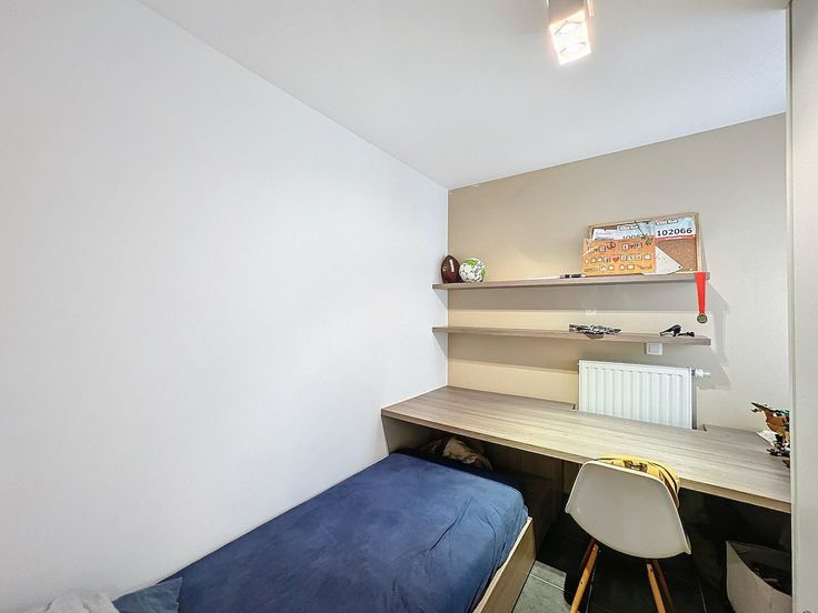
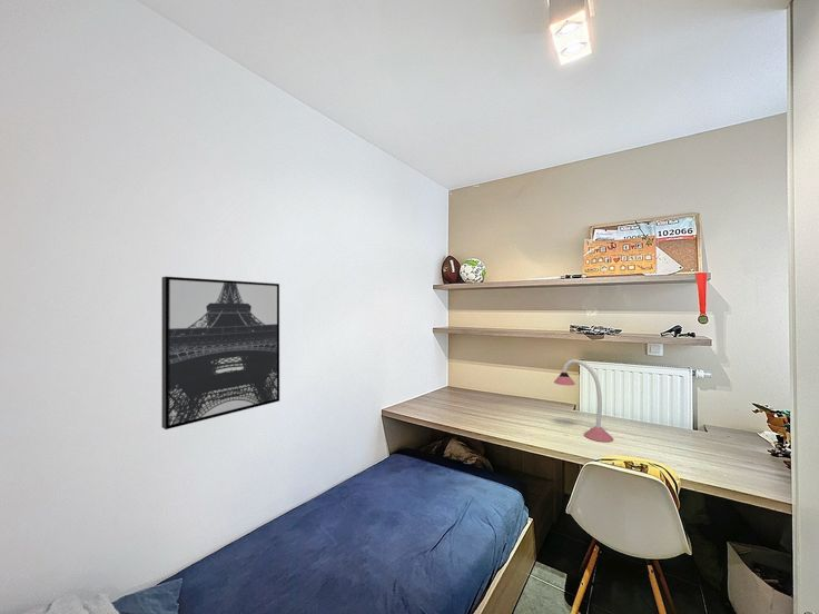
+ wall art (227, 346)
+ desk lamp (574, 384)
